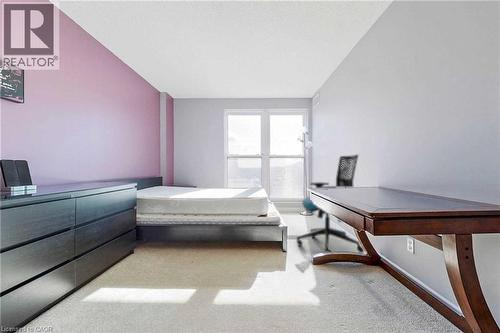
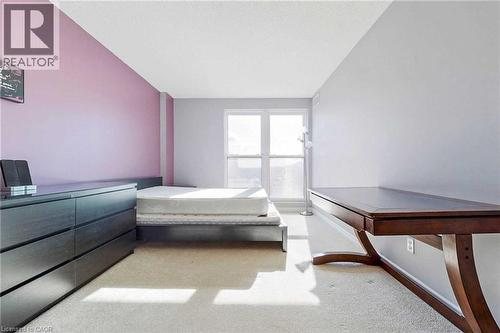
- office chair (321, 209)
